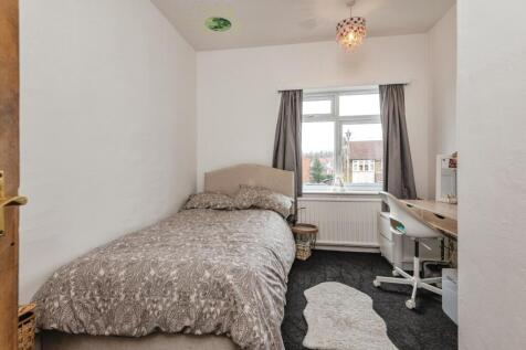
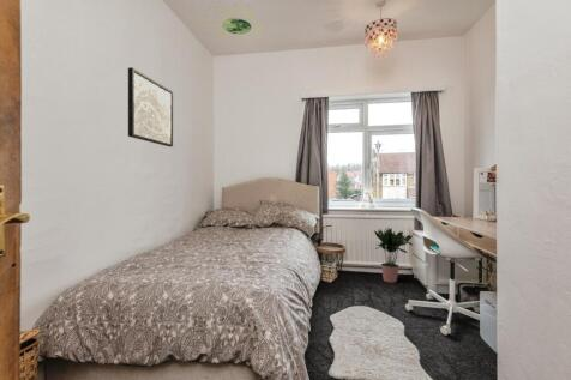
+ potted plant (391, 253)
+ wall art (152, 111)
